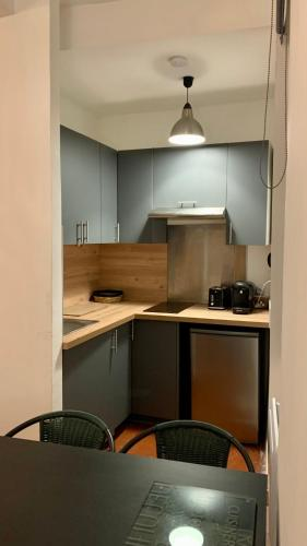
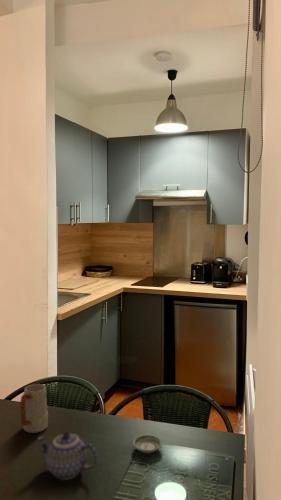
+ mug (32, 409)
+ teapot (66, 452)
+ saucer (147, 445)
